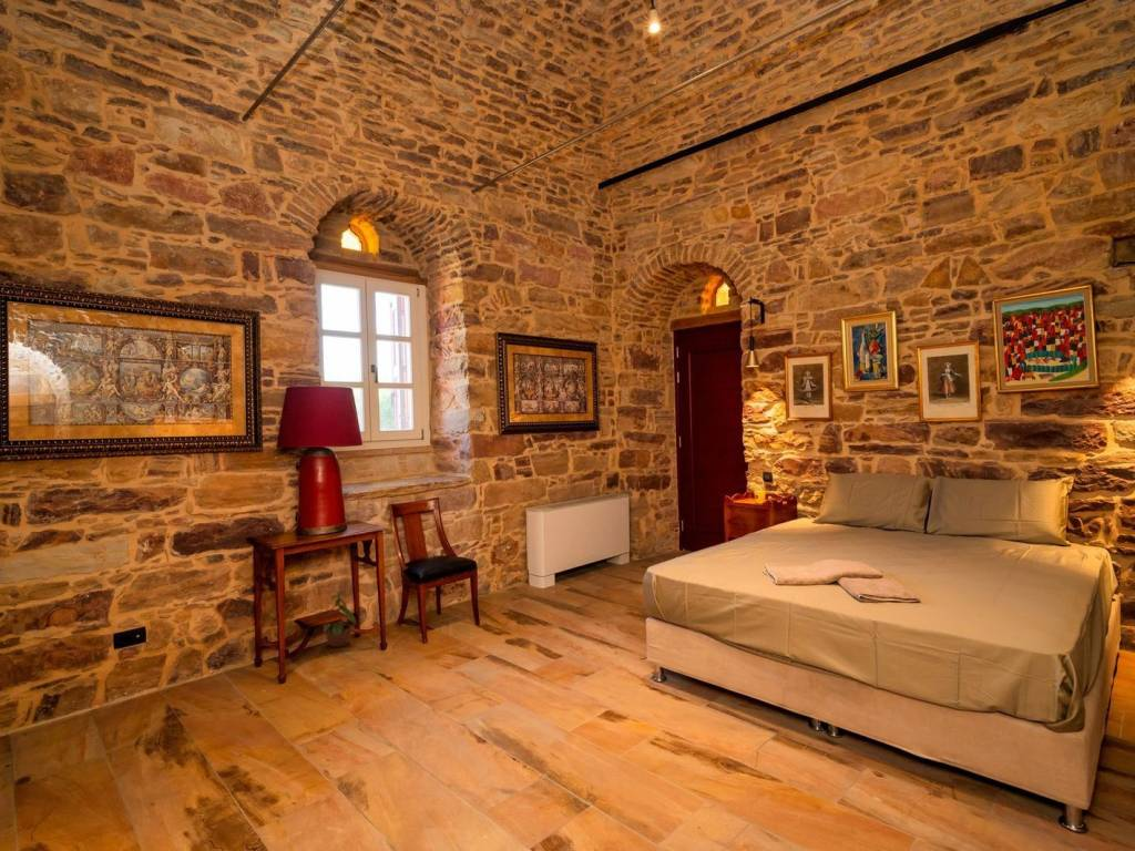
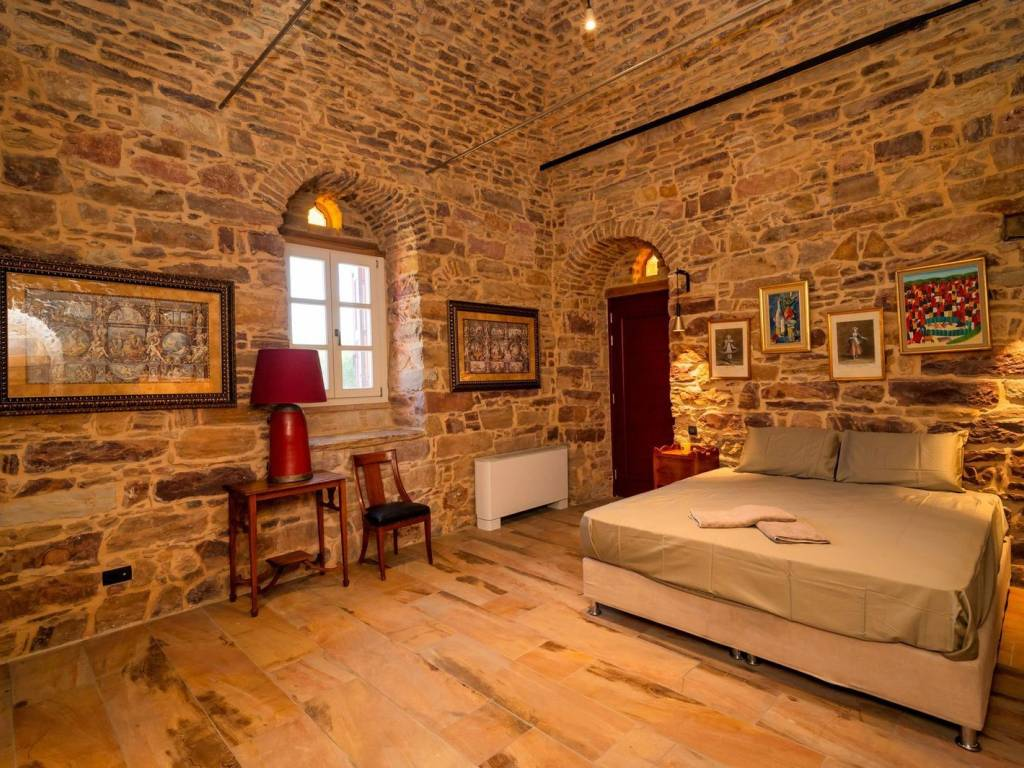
- potted plant (340, 613)
